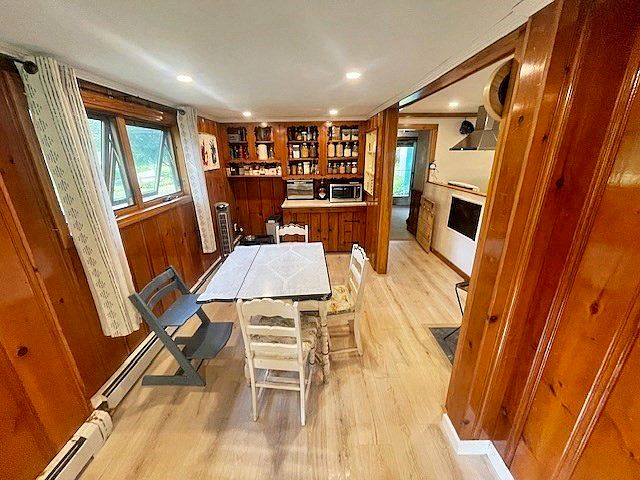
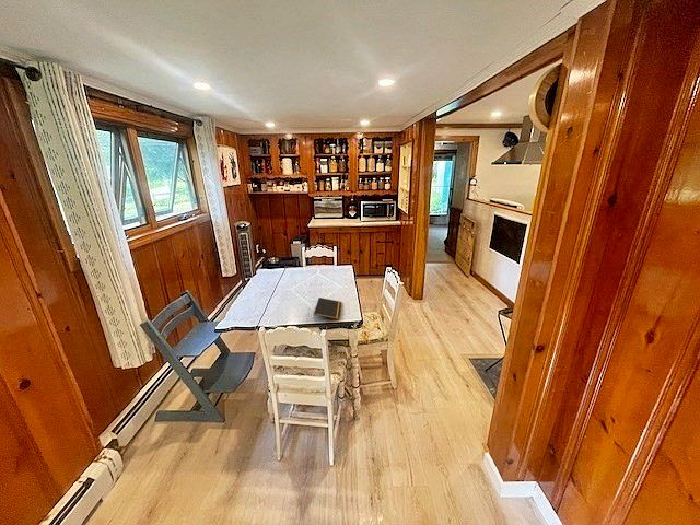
+ notepad (328, 307)
